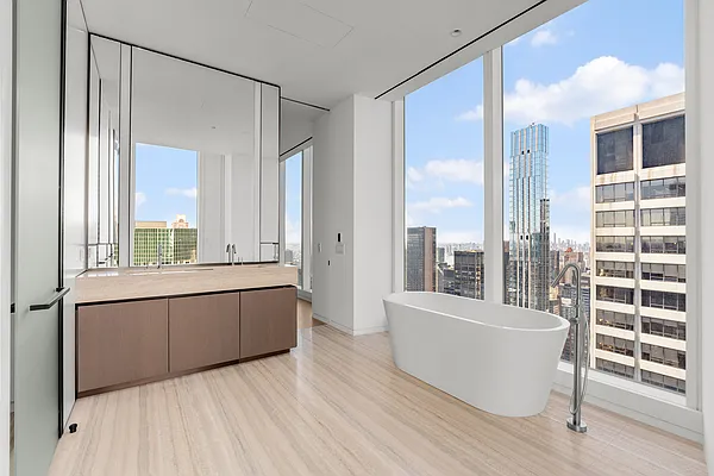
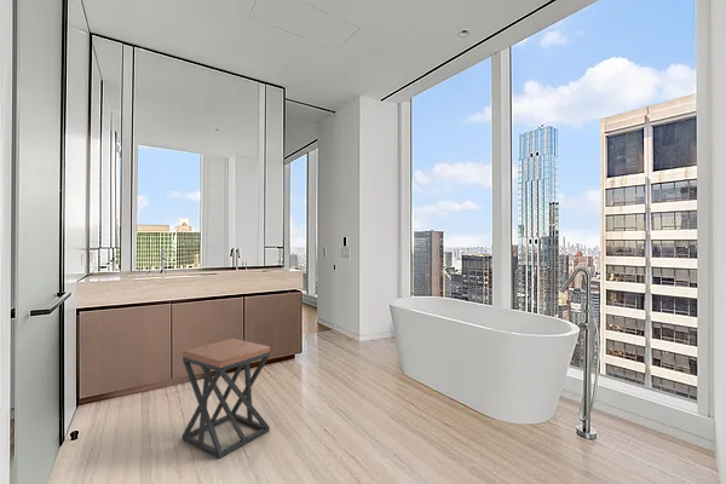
+ stool (226, 391)
